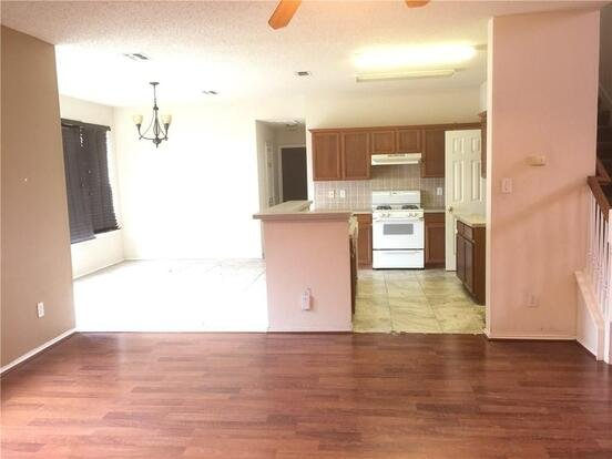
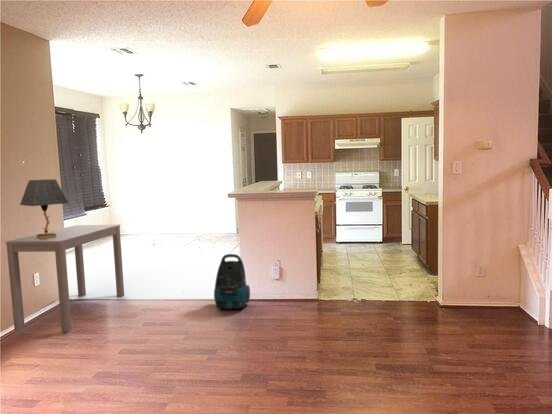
+ desk (76, 272)
+ table lamp (44, 208)
+ vacuum cleaner (230, 281)
